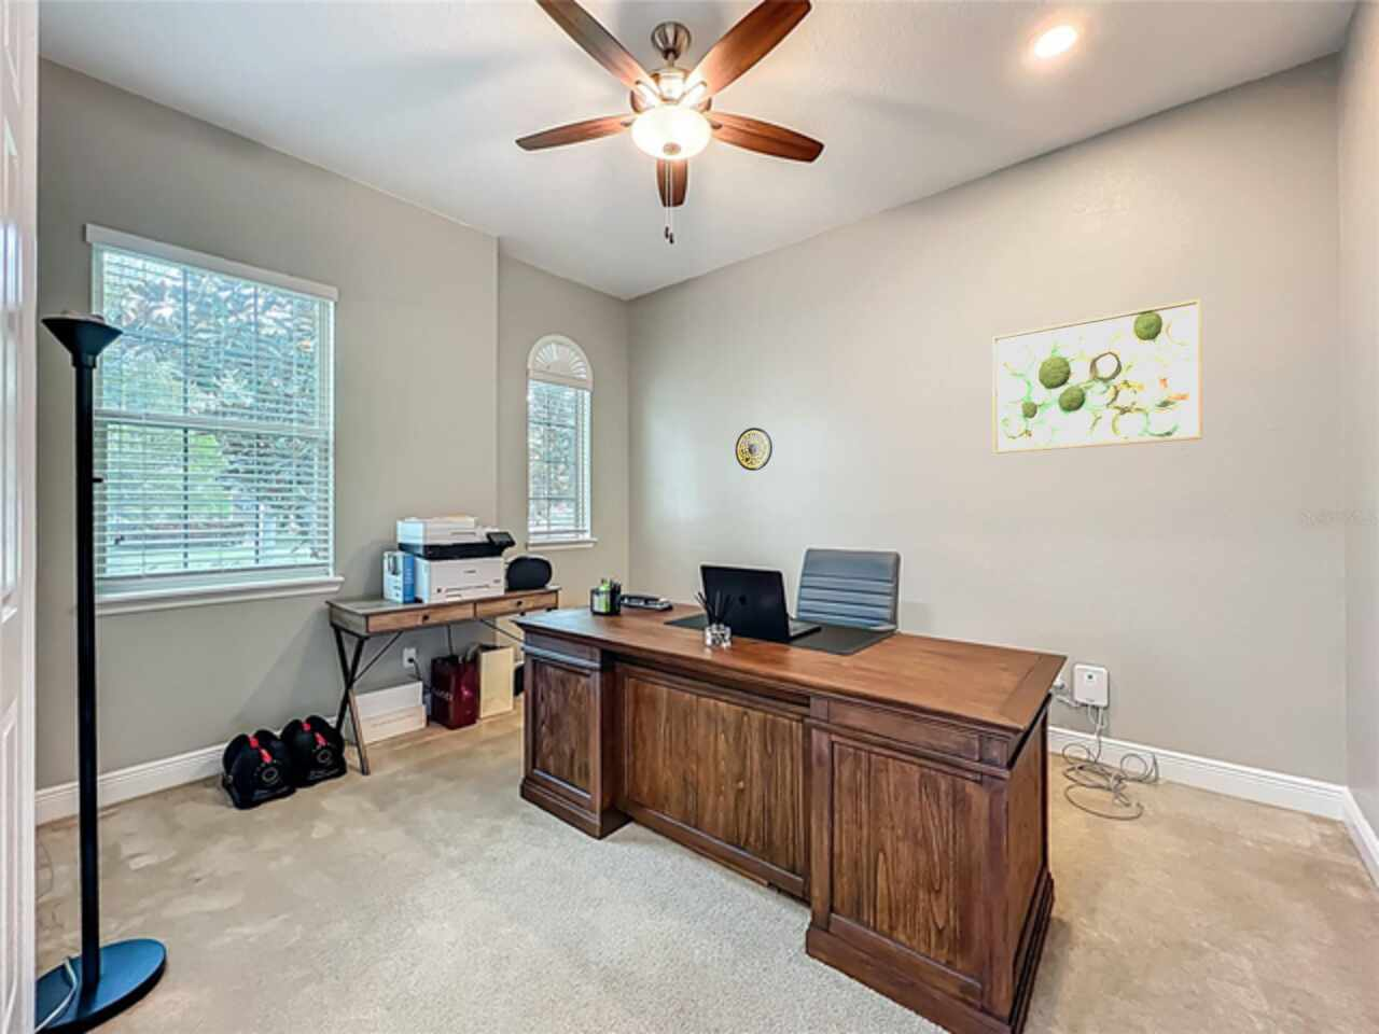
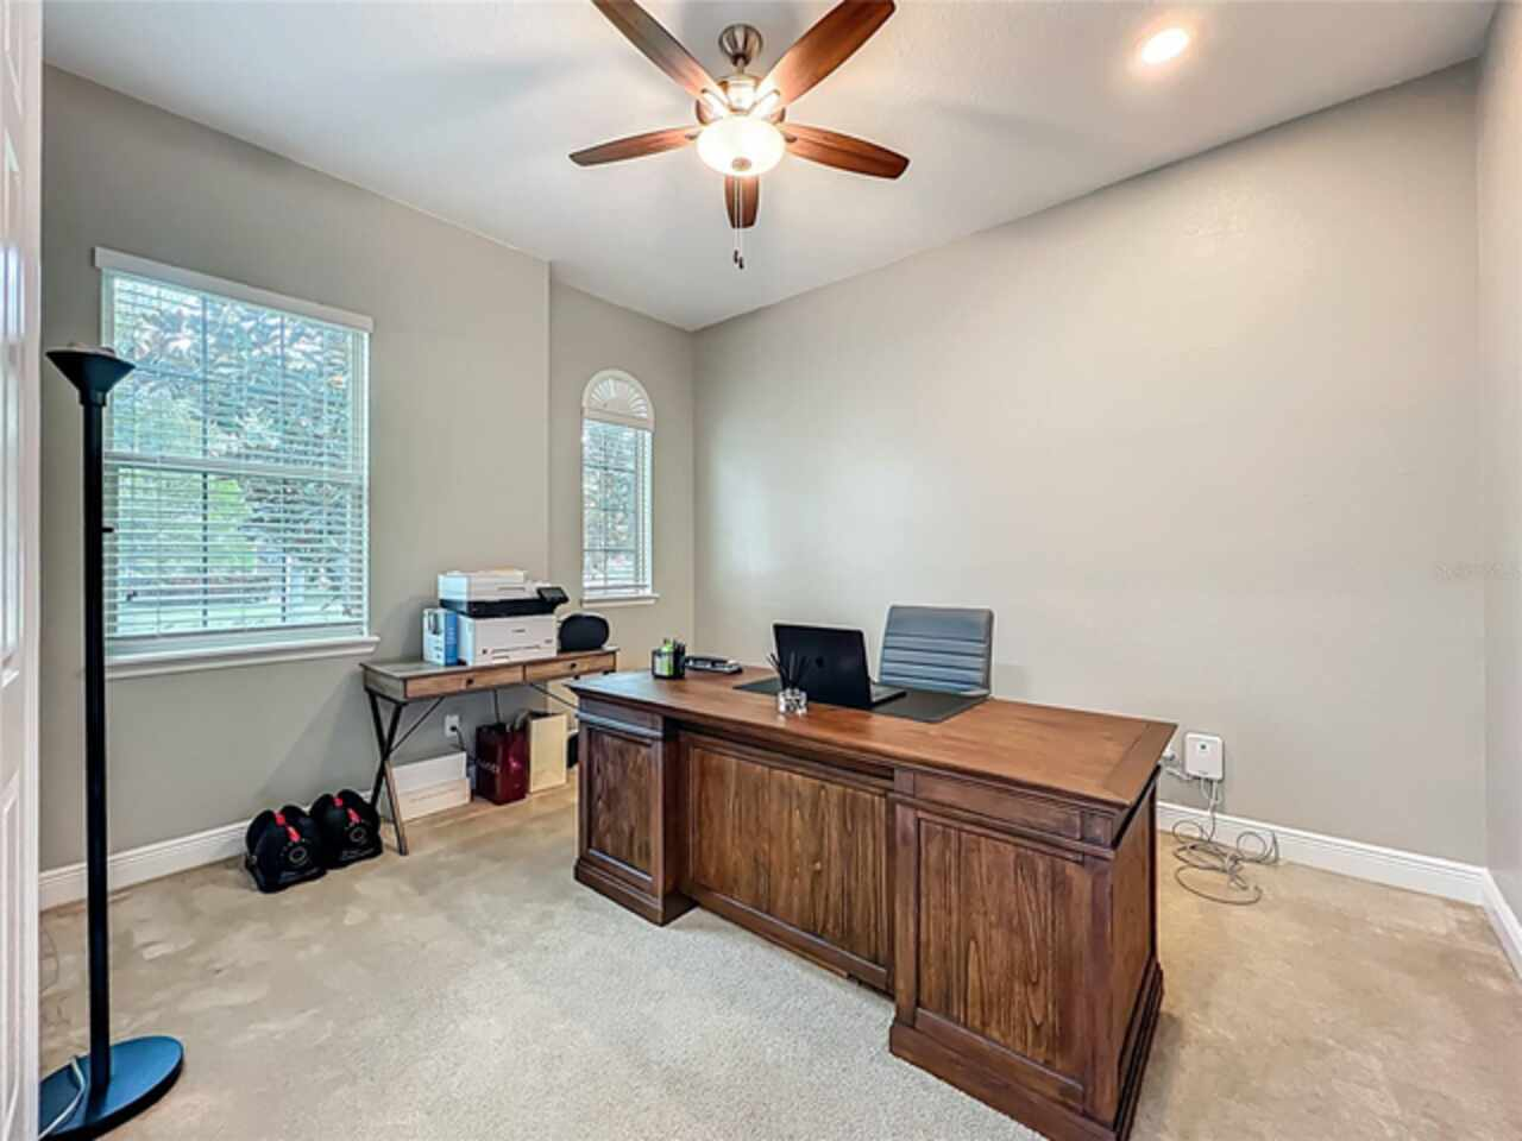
- wall clock (754, 450)
- wall art (1087, 382)
